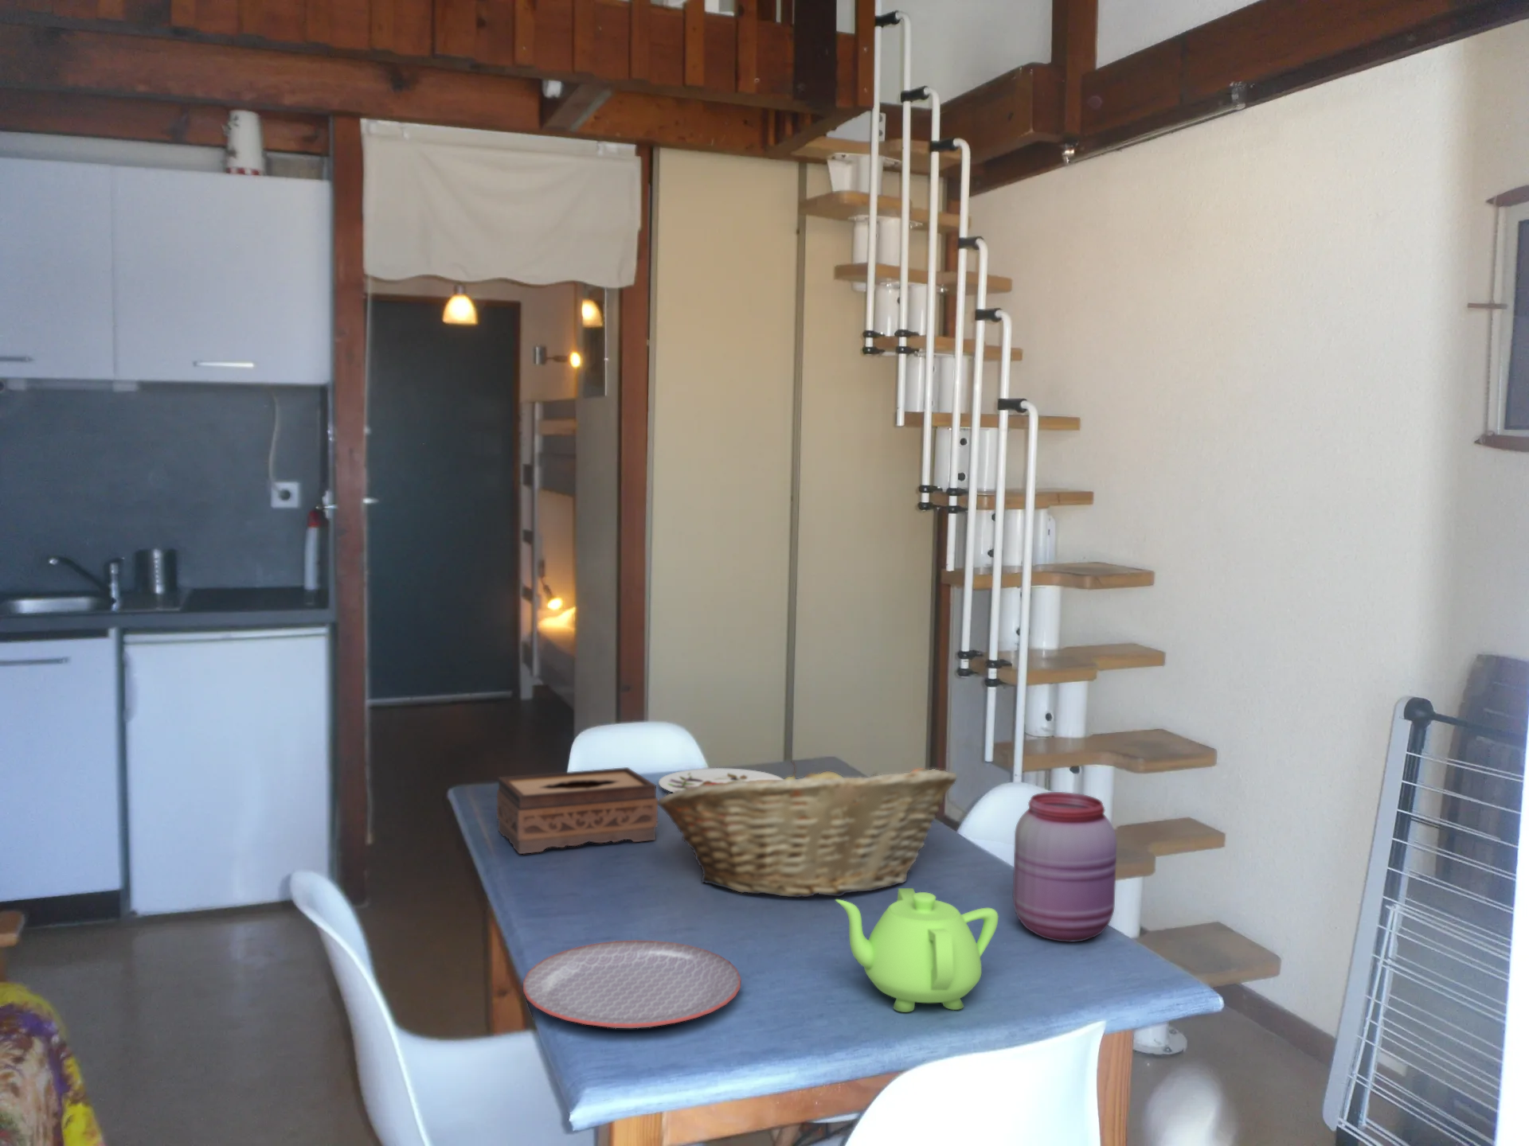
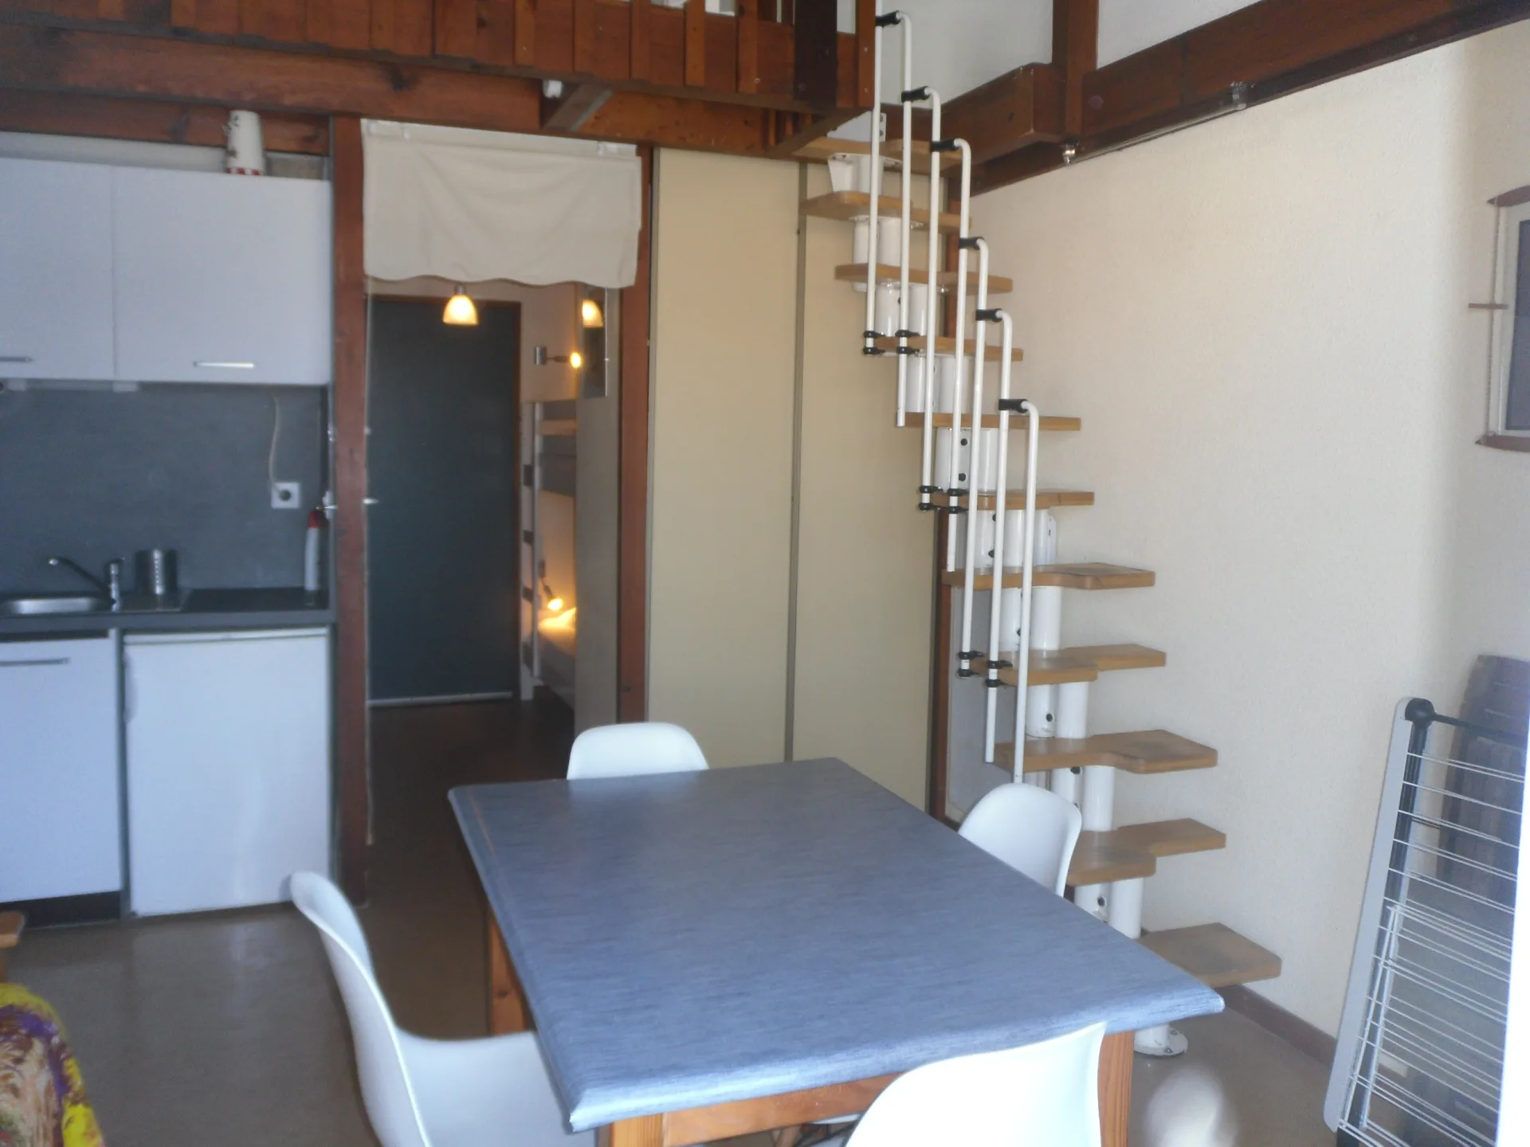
- tissue box (575, 808)
- plate (632, 987)
- plate (722, 781)
- jar (1064, 866)
- fruit basket (808, 814)
- teapot (916, 945)
